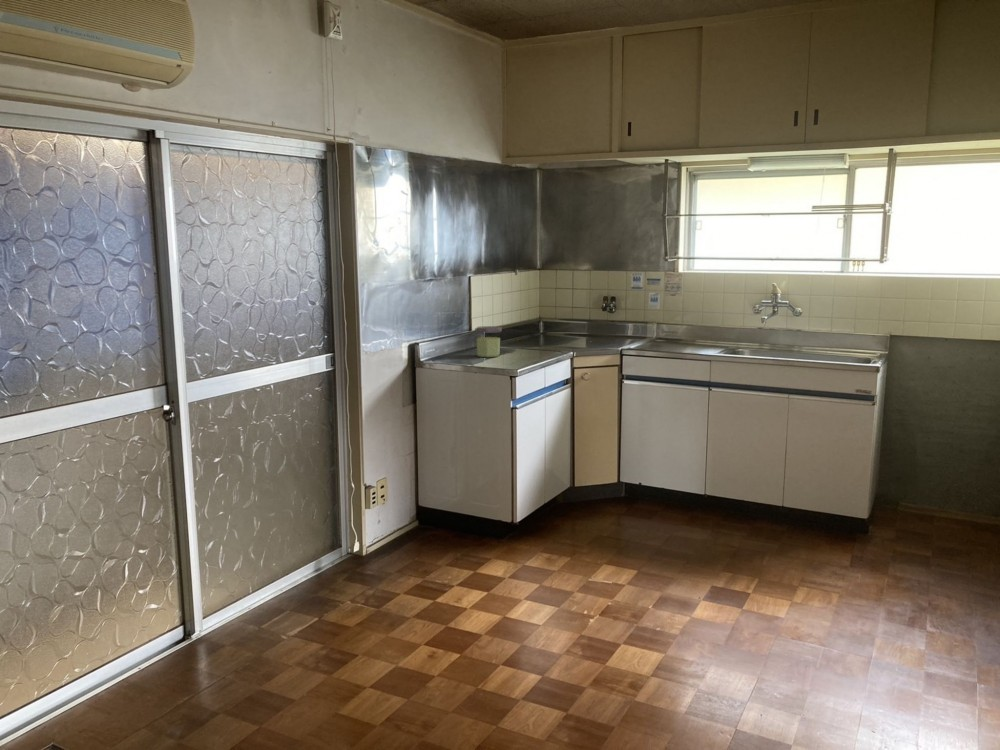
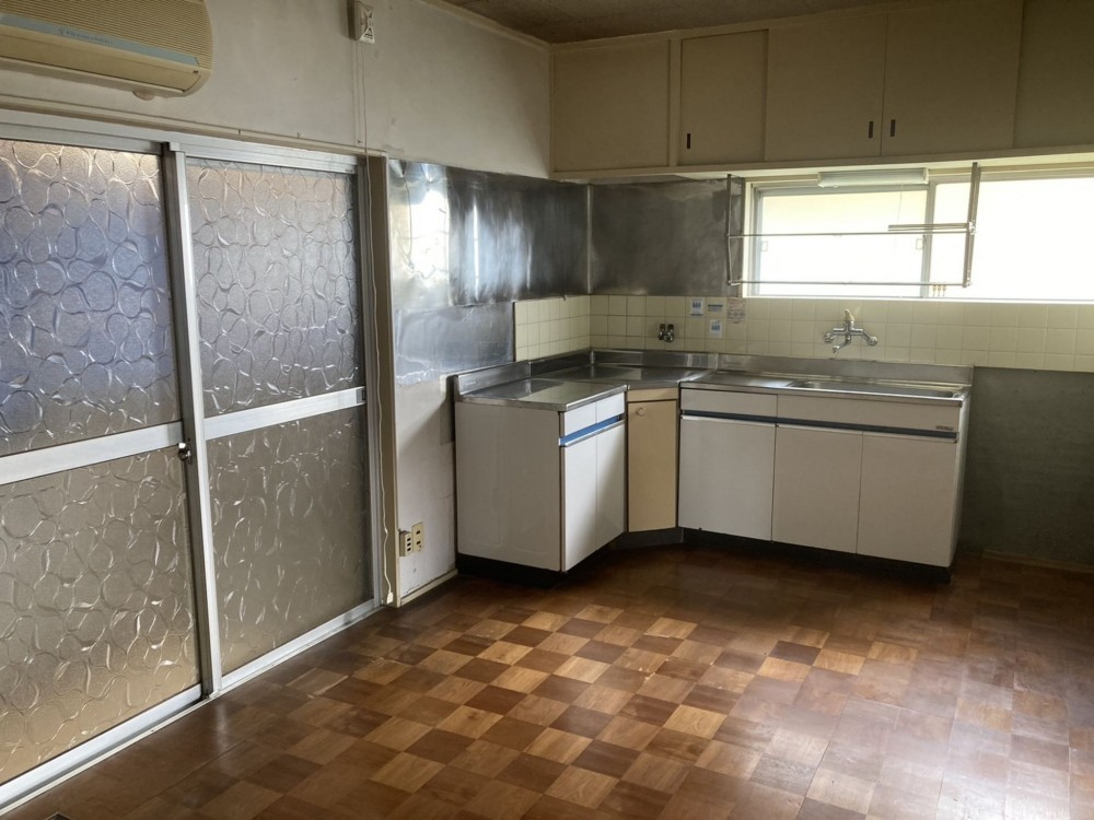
- jar (488, 341)
